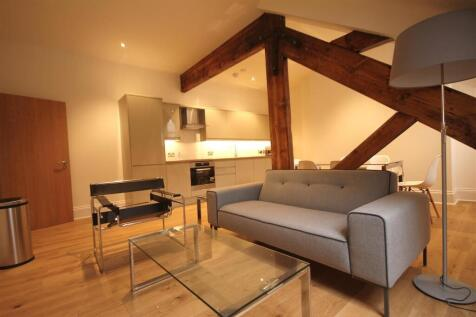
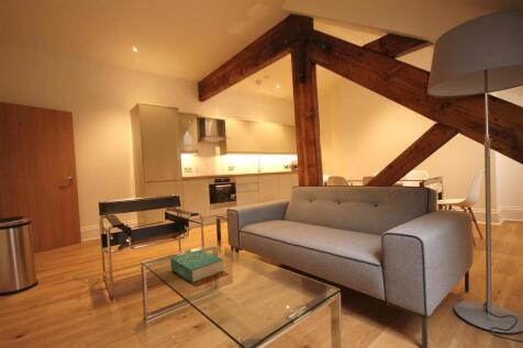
+ book (197, 263)
